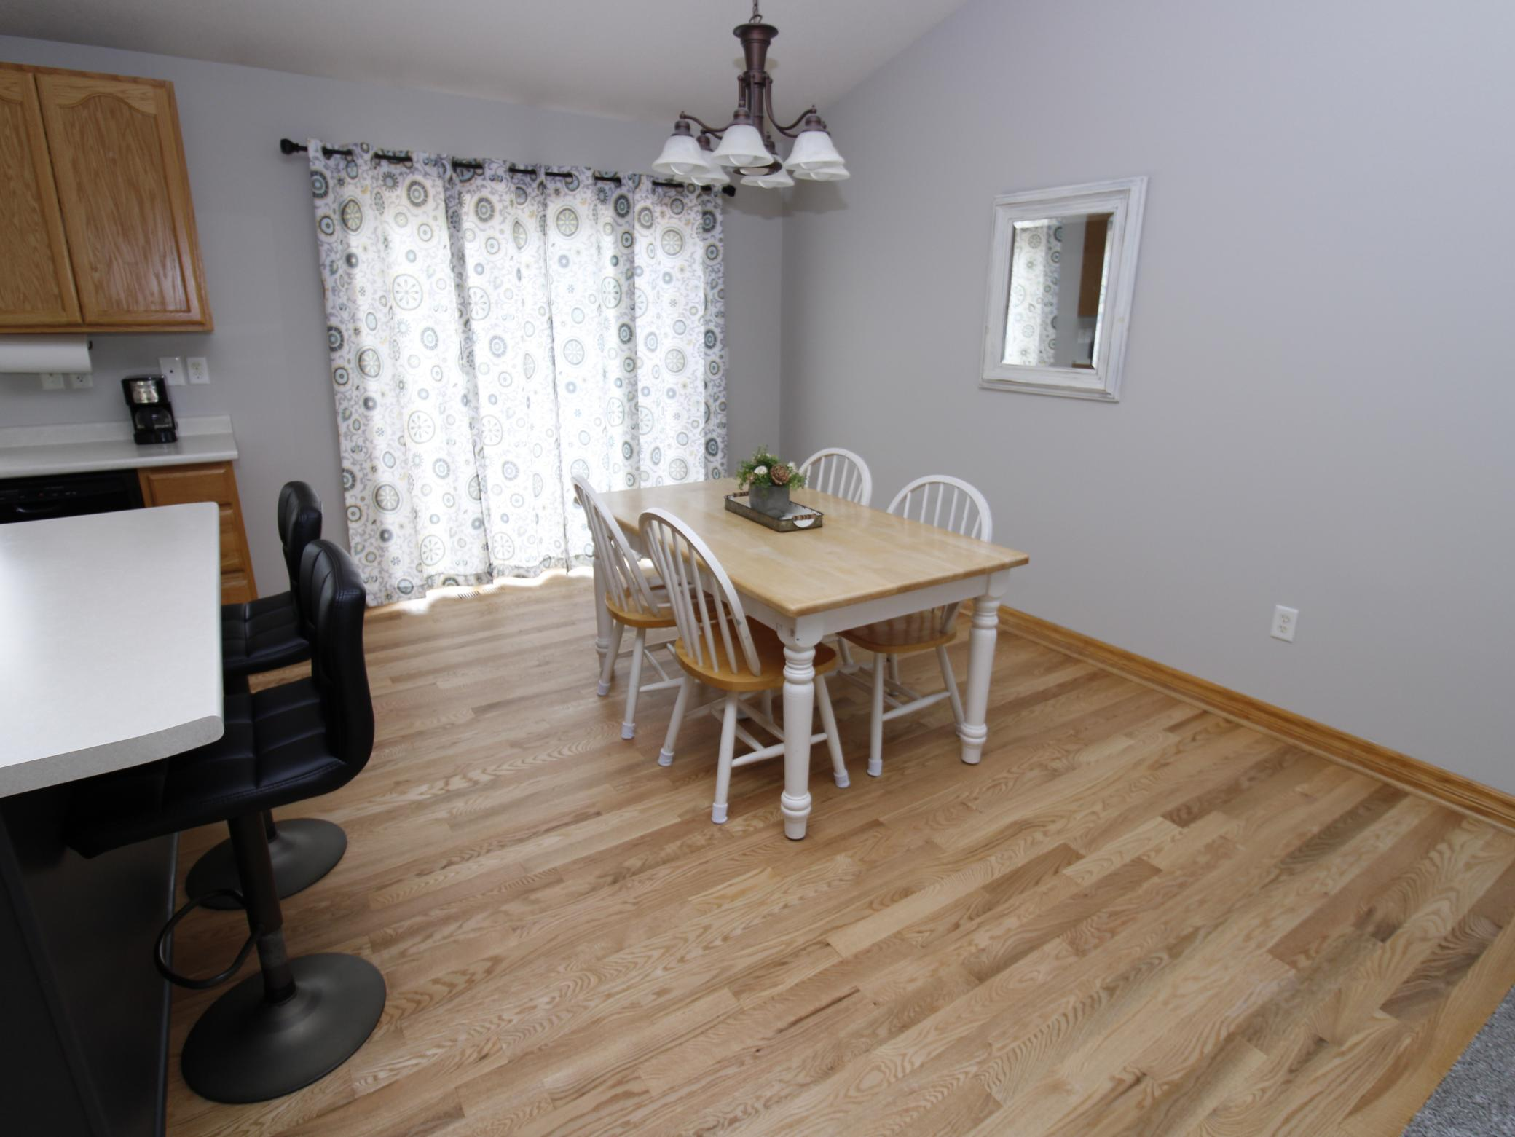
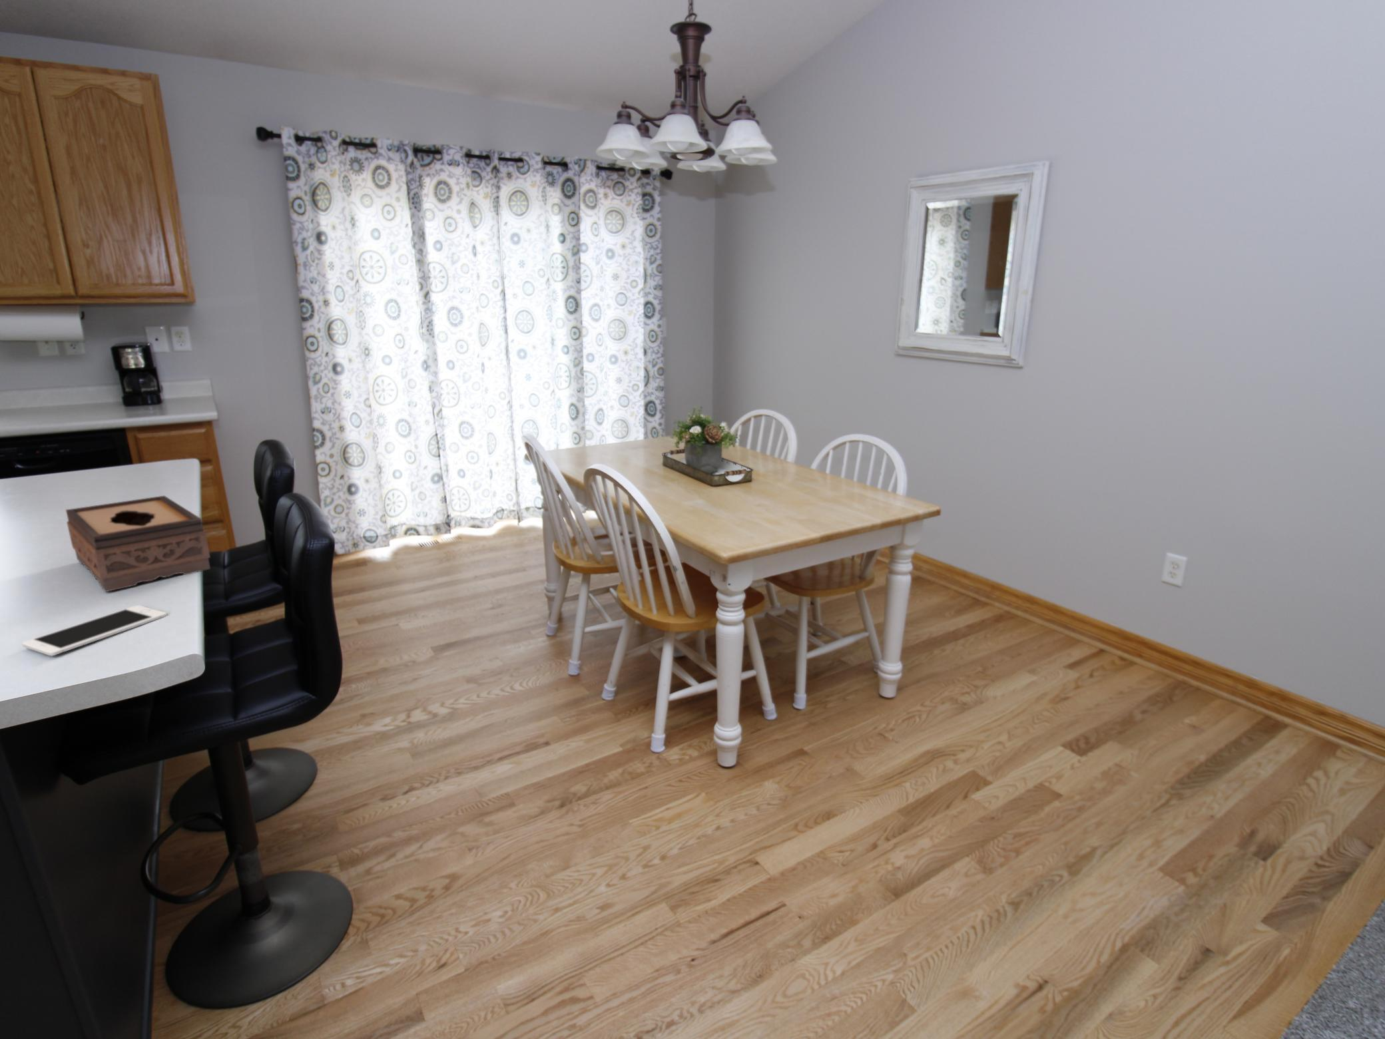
+ cell phone (98, 629)
+ tissue box (138, 539)
